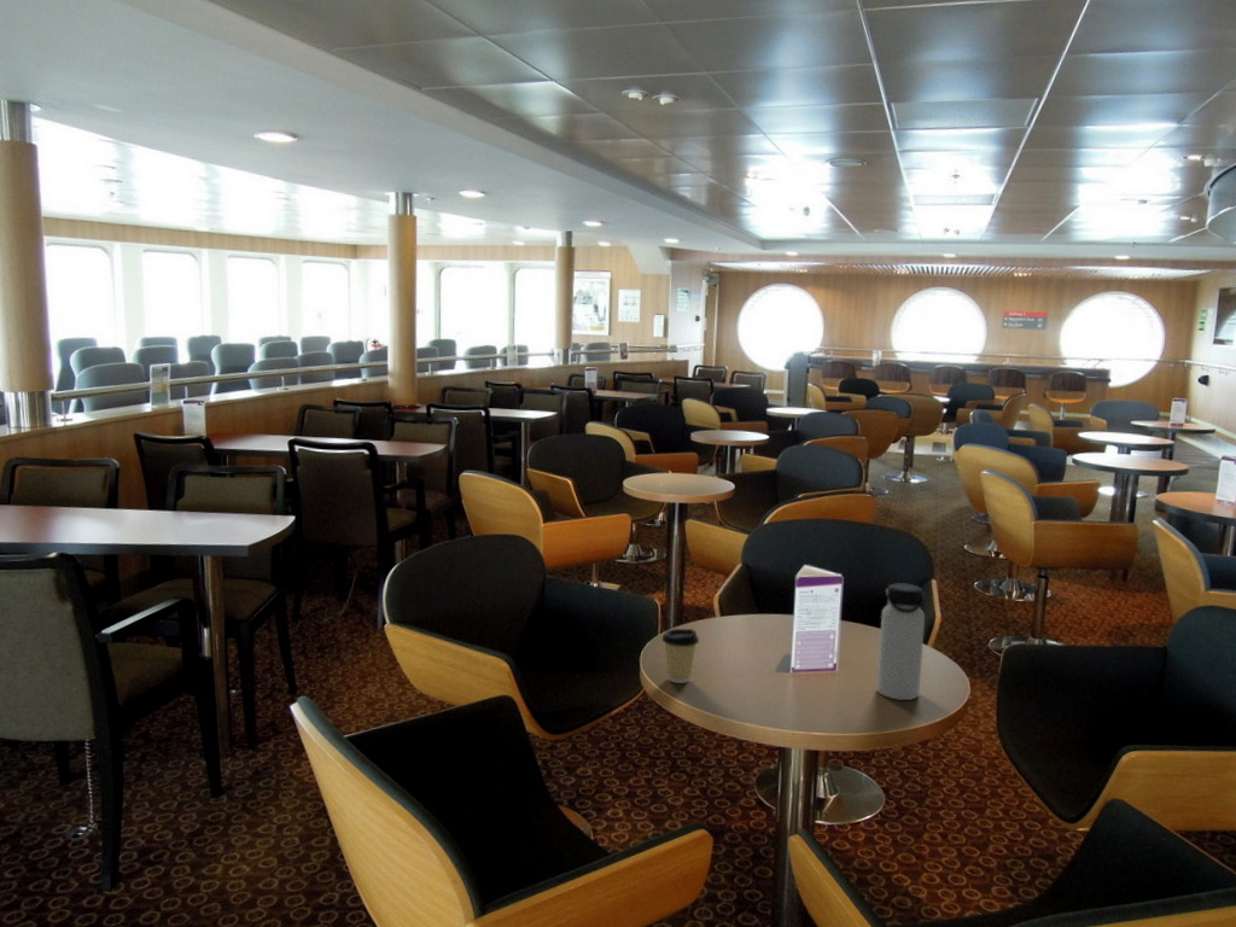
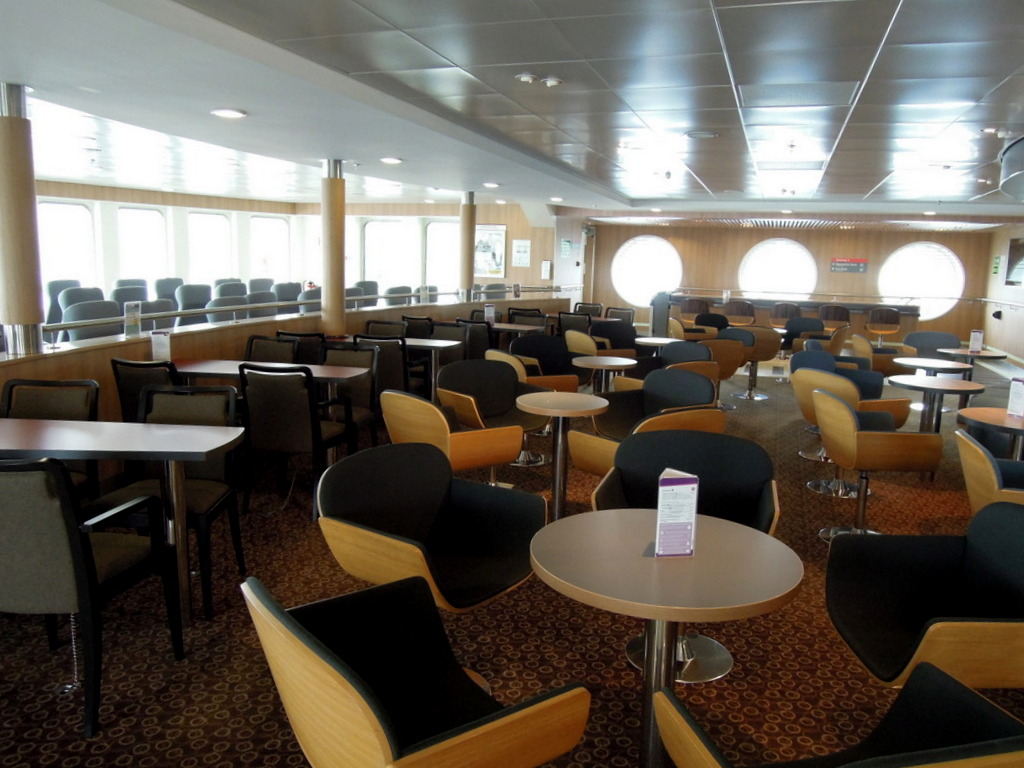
- water bottle (900, 640)
- coffee cup (680, 655)
